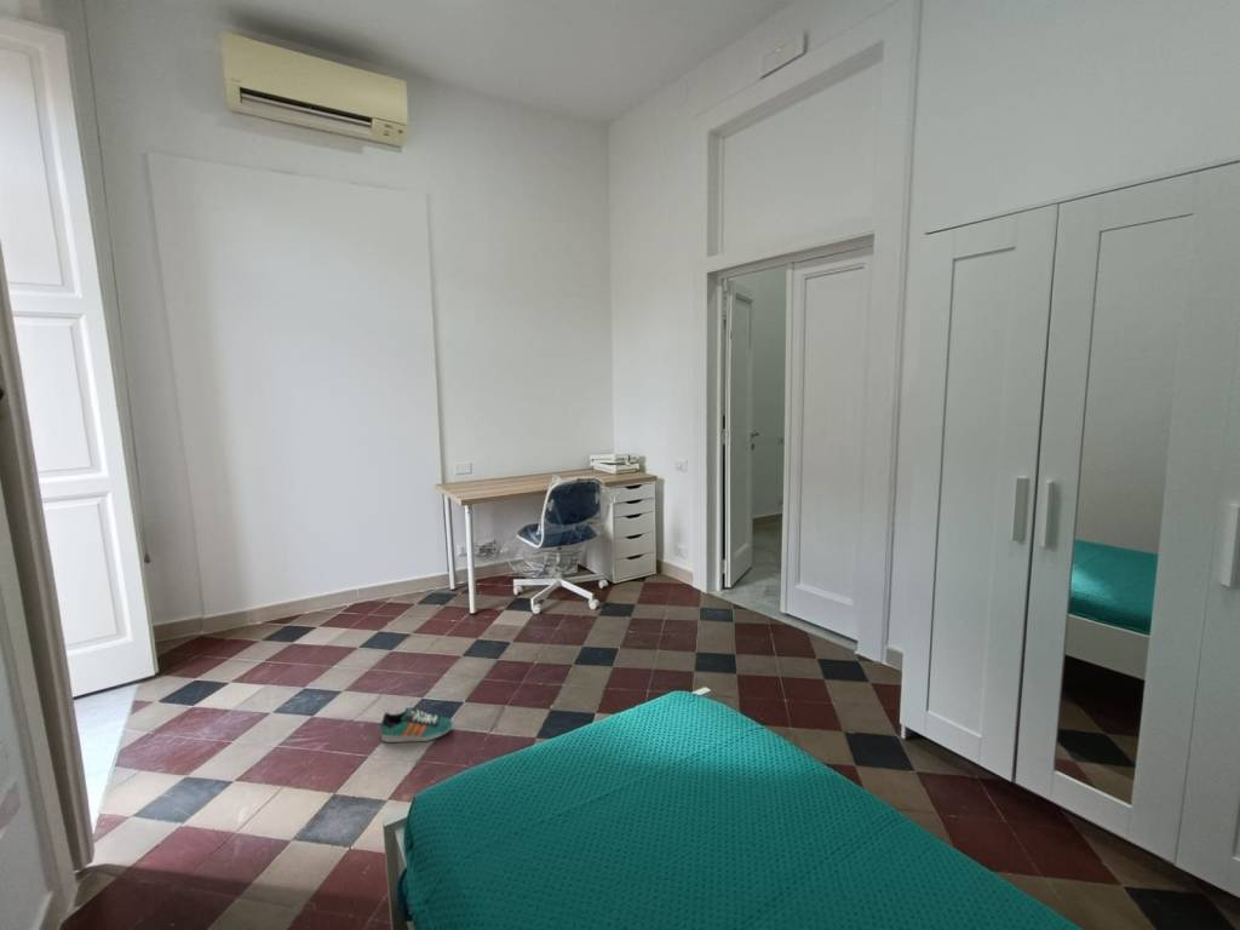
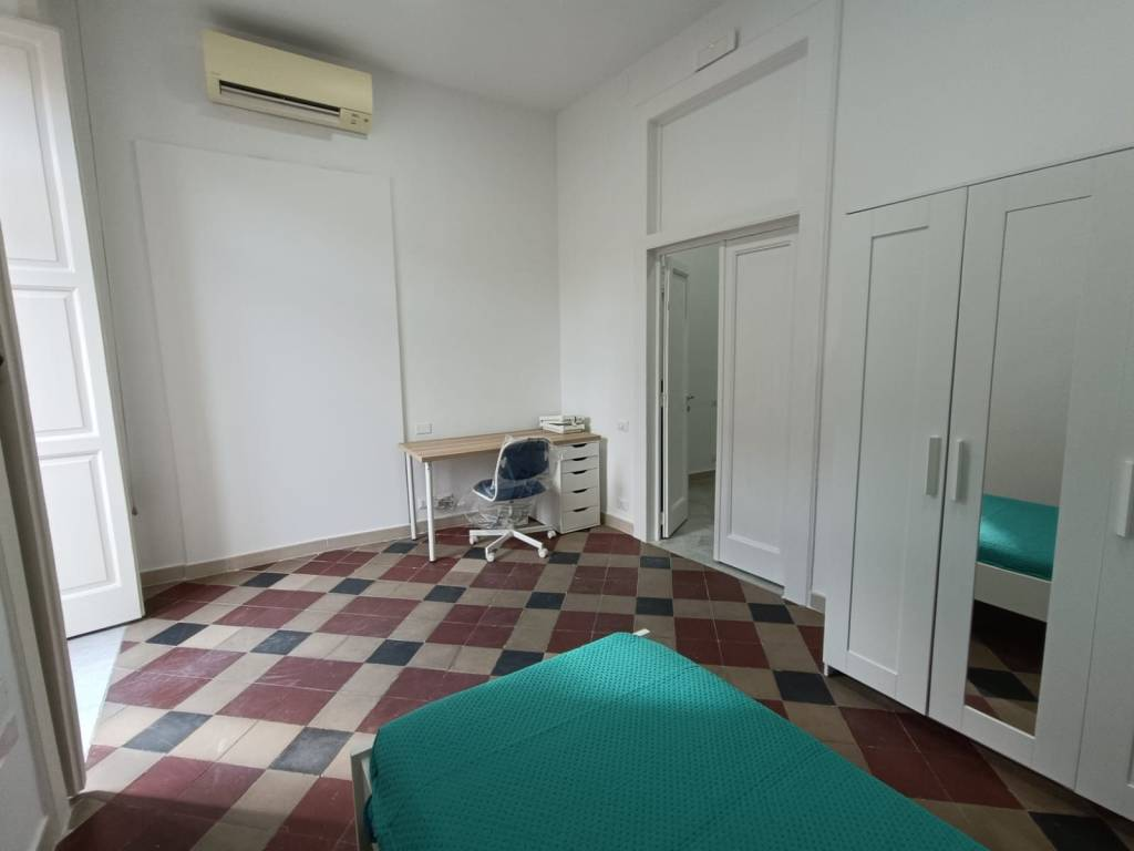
- sneaker (415, 722)
